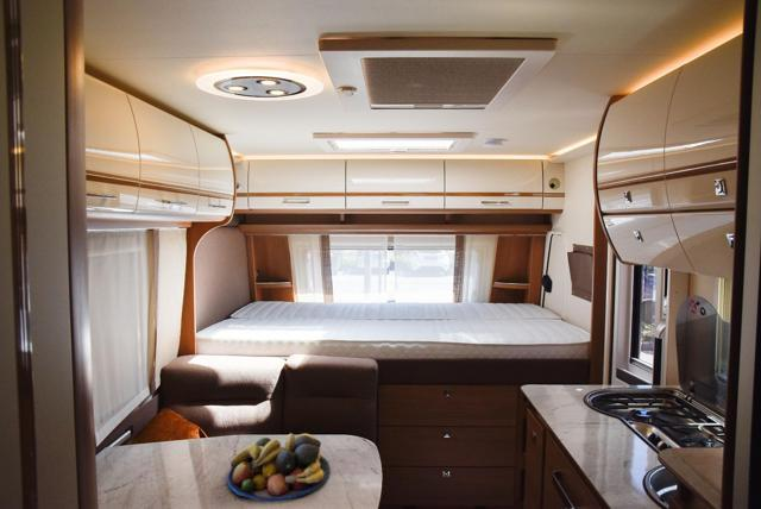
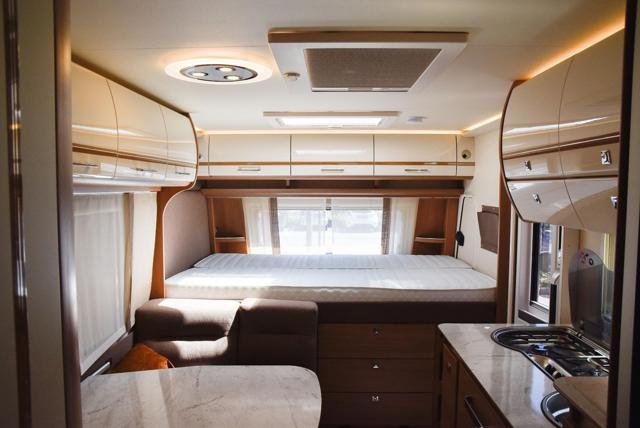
- fruit bowl (278, 455)
